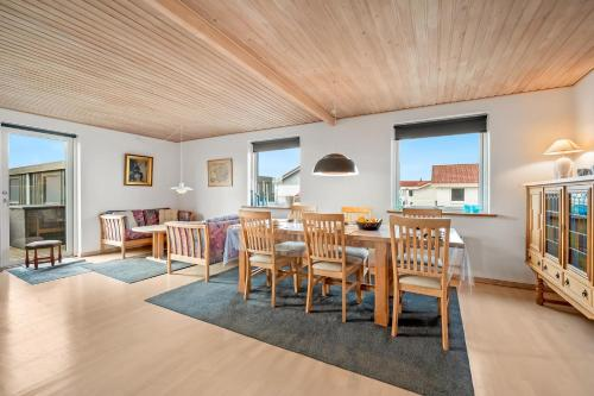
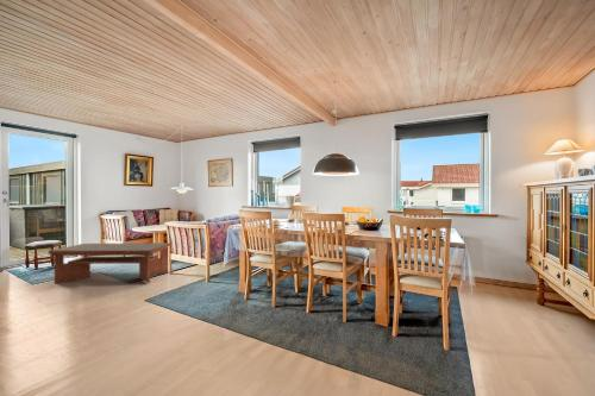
+ coffee table (114, 262)
